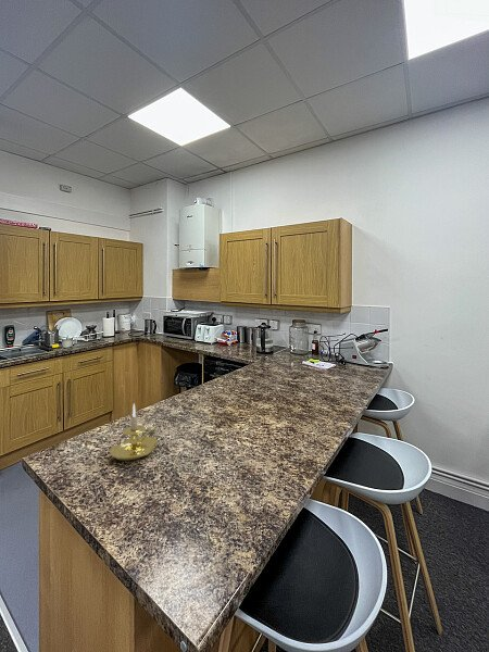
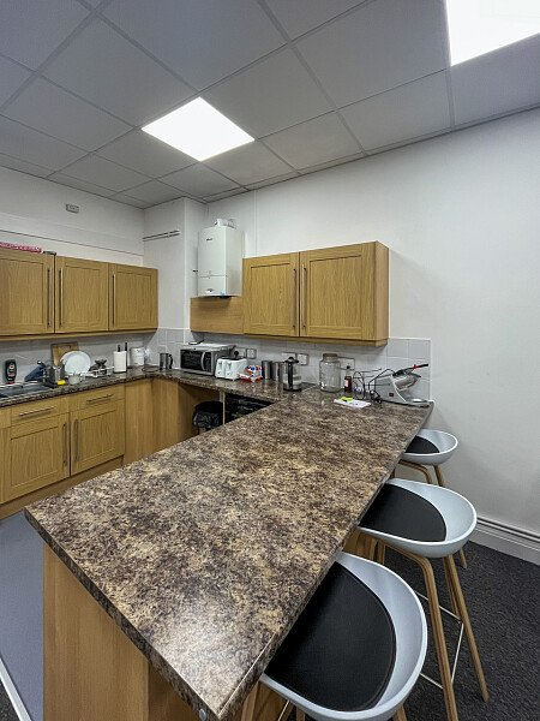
- candle holder (137, 426)
